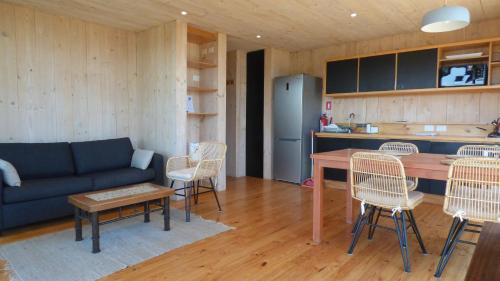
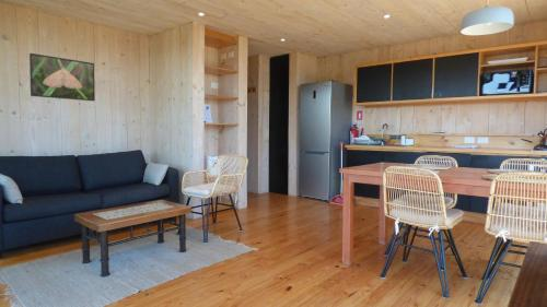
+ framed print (63, 79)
